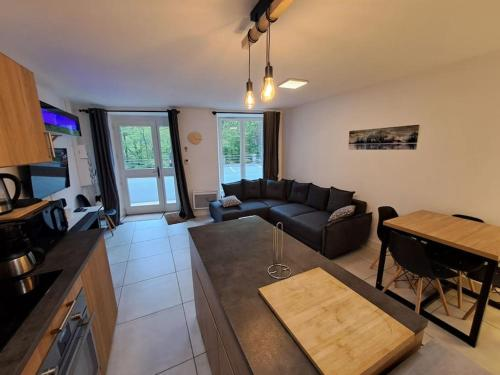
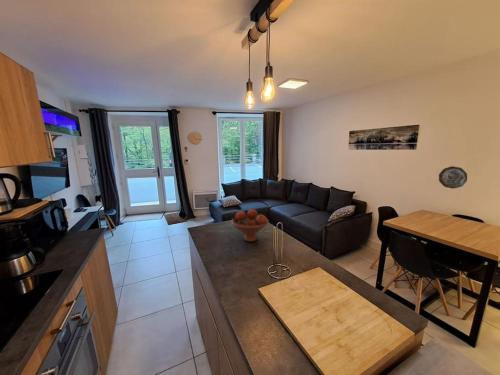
+ fruit bowl (250, 226)
+ decorative plate (452, 177)
